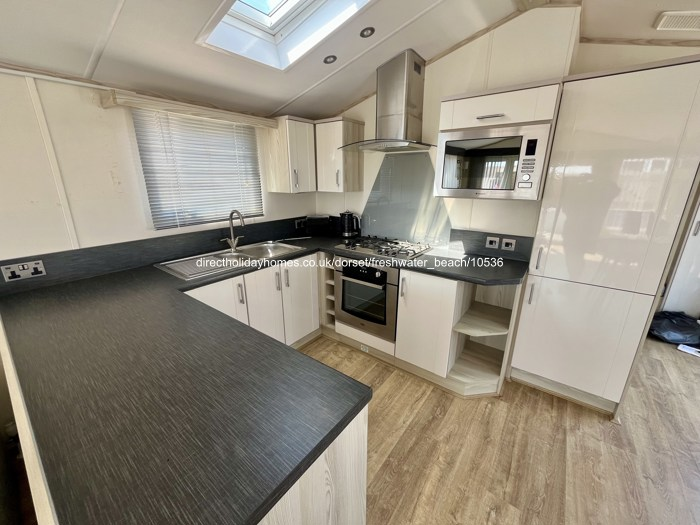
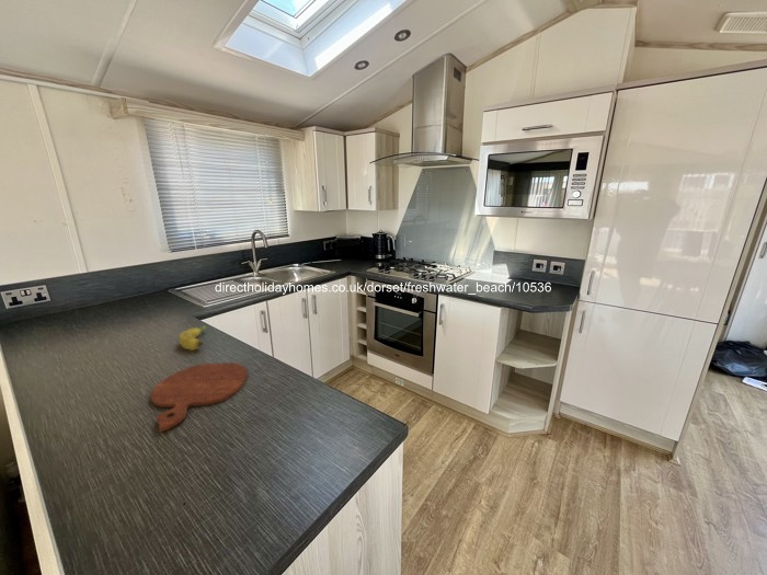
+ cutting board (195, 391)
+ banana (196, 335)
